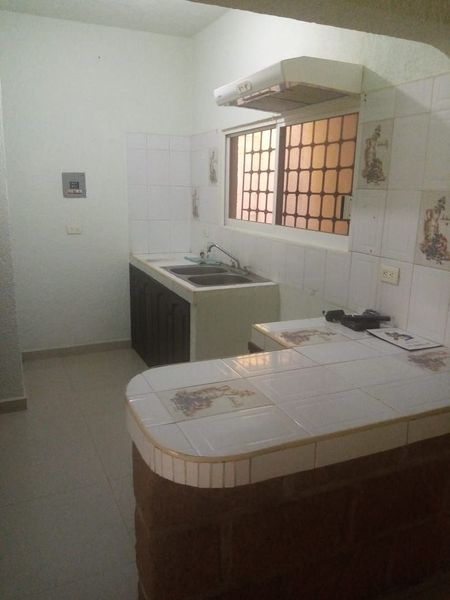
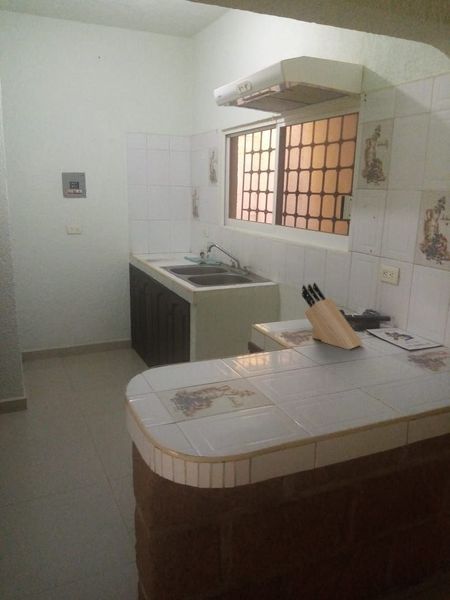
+ knife block (329, 314)
